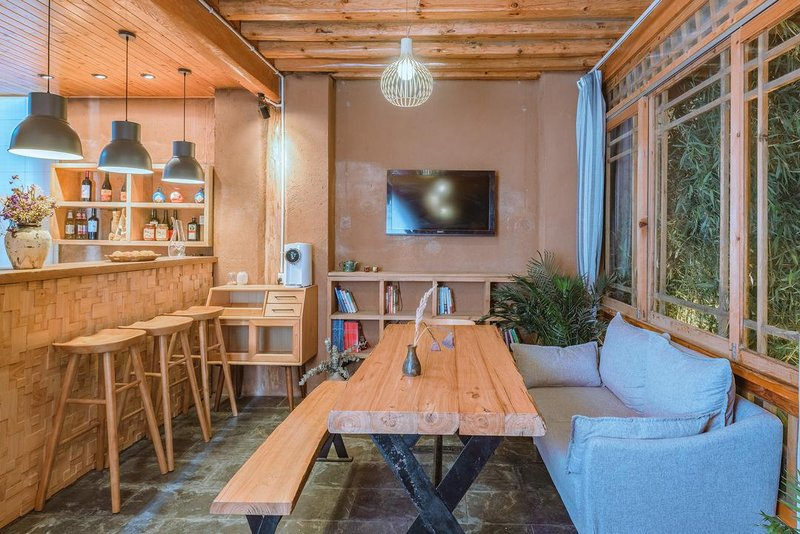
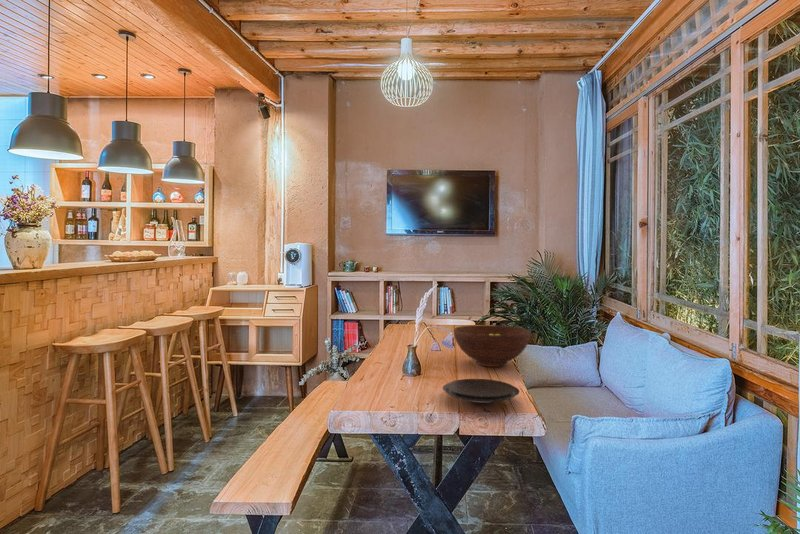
+ fruit bowl (491, 347)
+ plate (480, 393)
